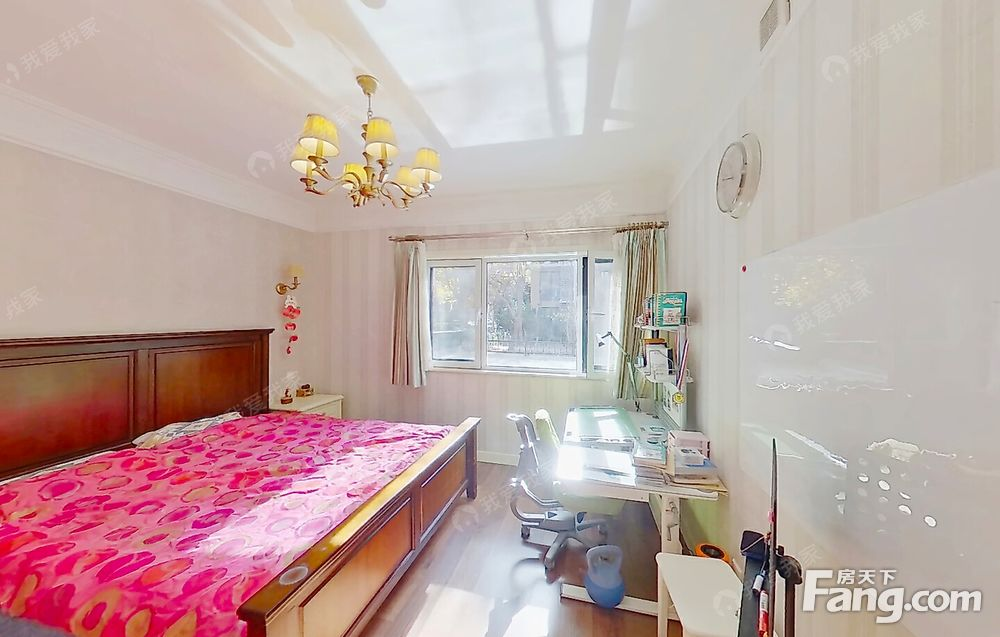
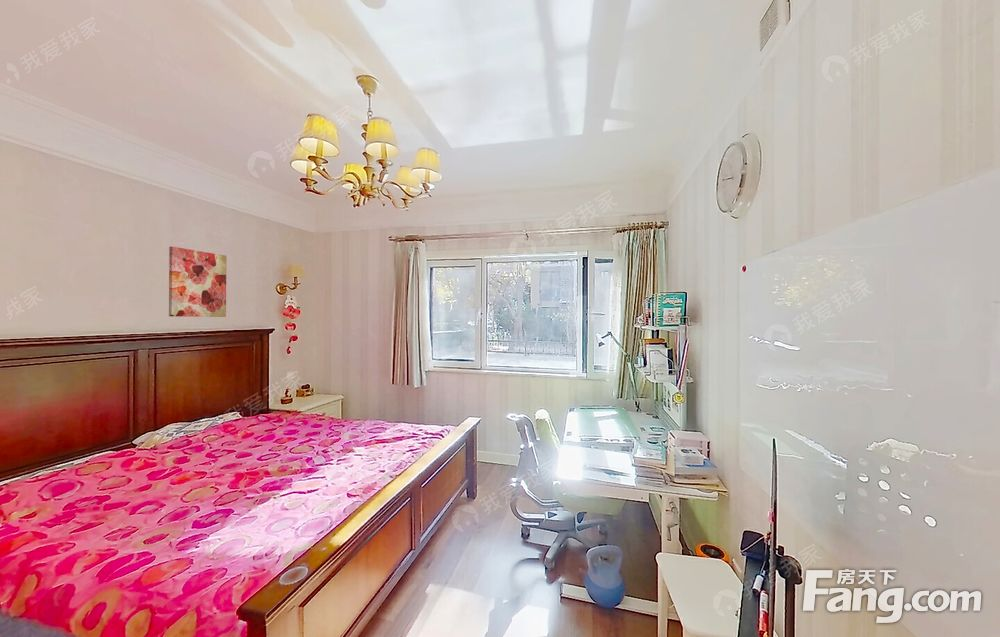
+ wall art (199, 284)
